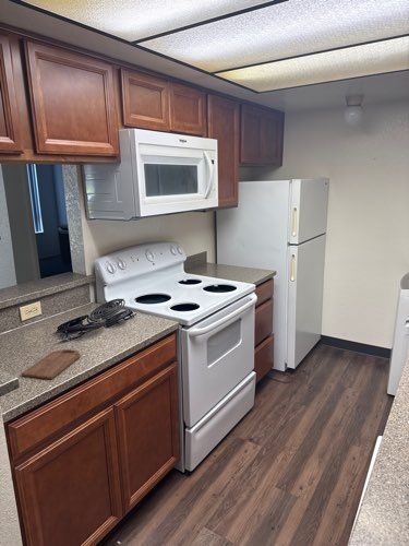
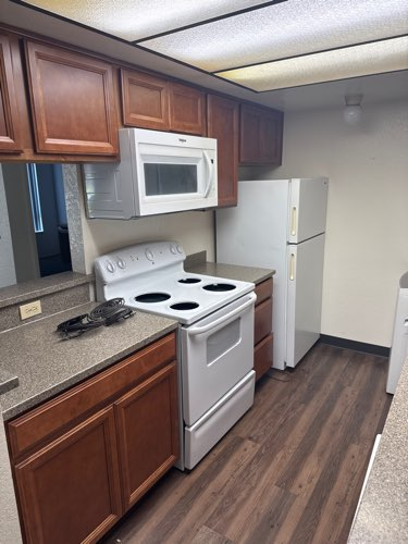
- cutting board (55, 363)
